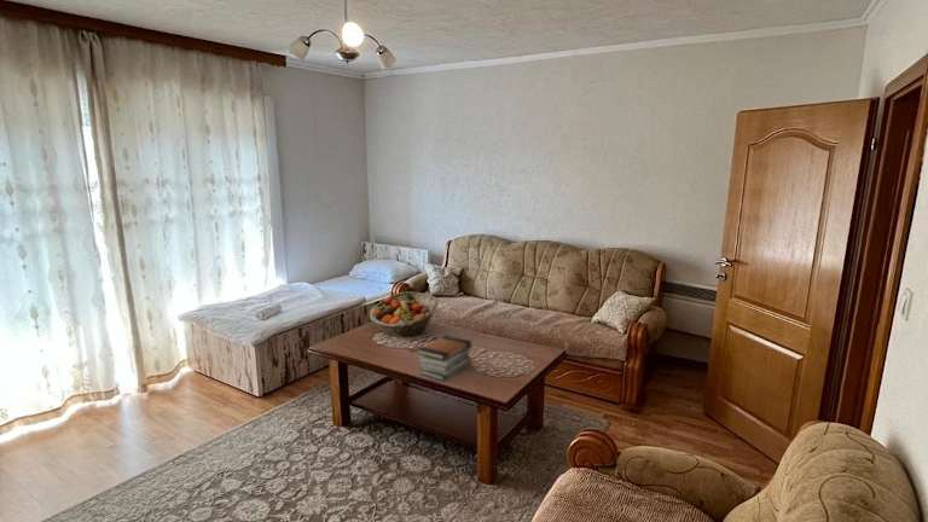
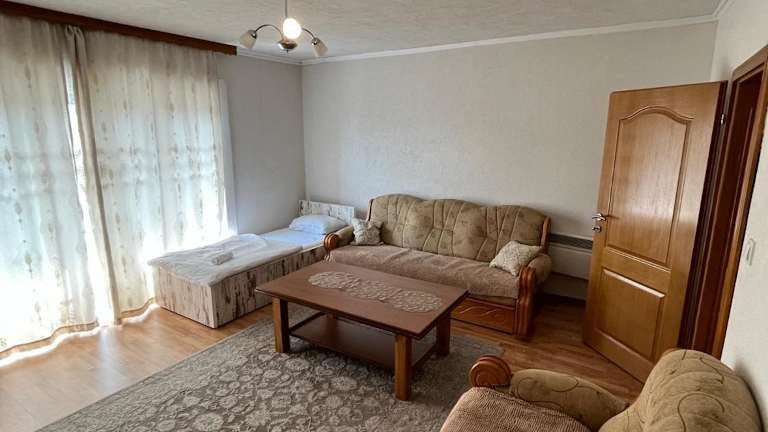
- fruit basket (404, 313)
- book stack (445, 356)
